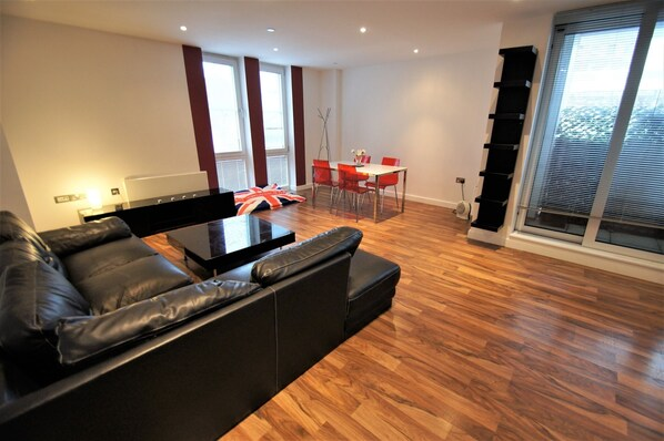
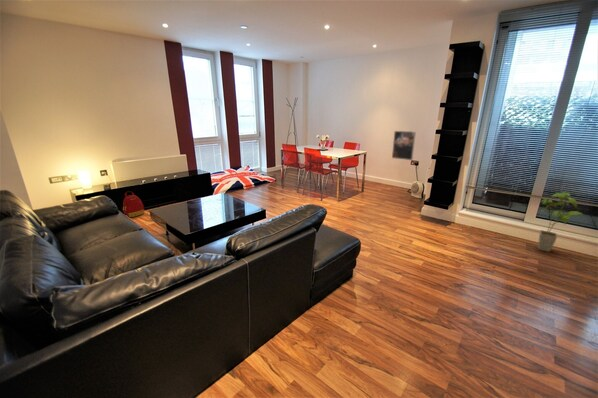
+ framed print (403, 145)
+ house plant (557, 222)
+ backpack (132, 203)
